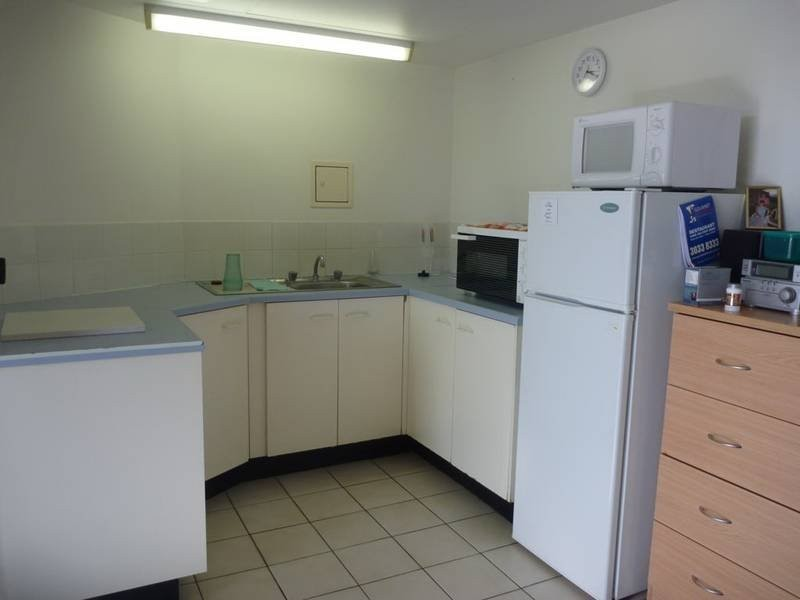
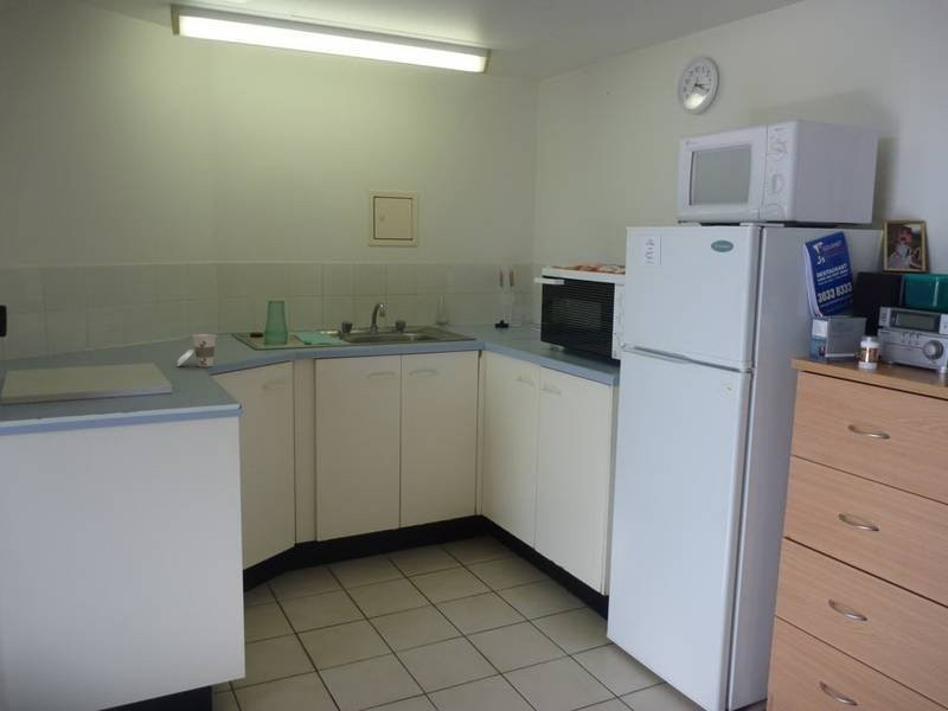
+ cup (197, 351)
